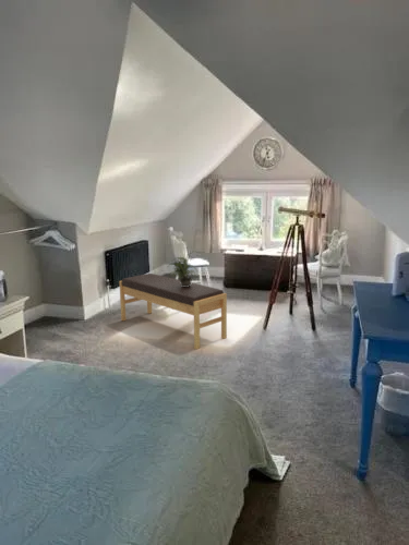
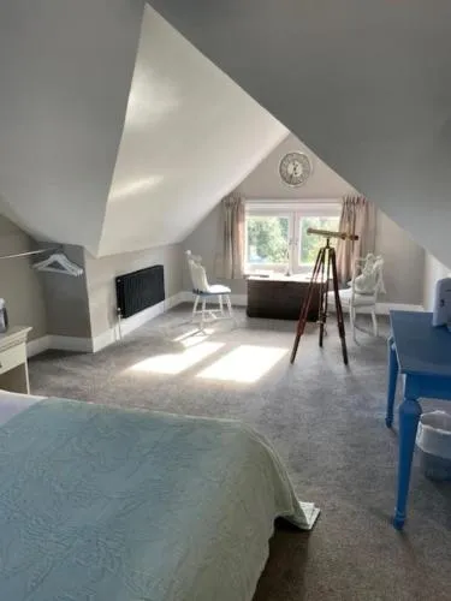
- potted plant (183, 269)
- bench (169, 306)
